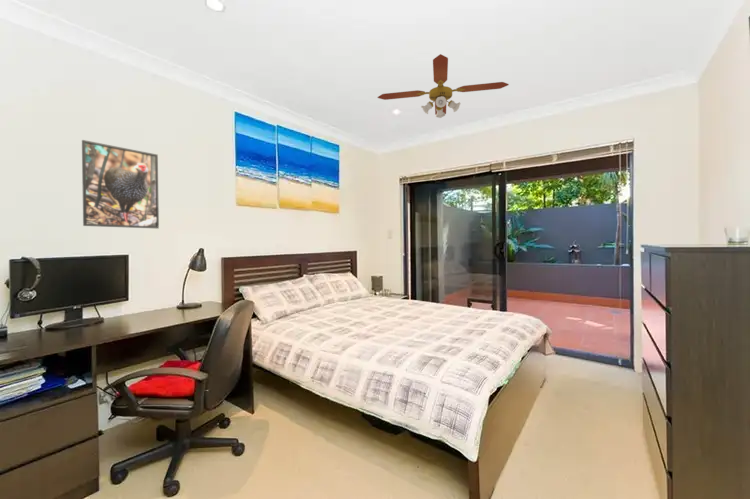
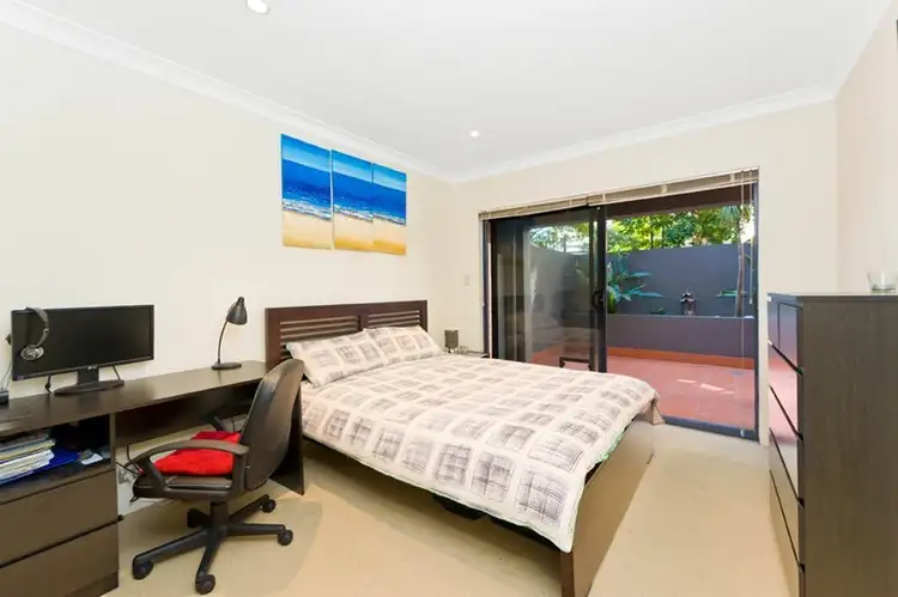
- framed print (123, 187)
- ceiling fan (440, 95)
